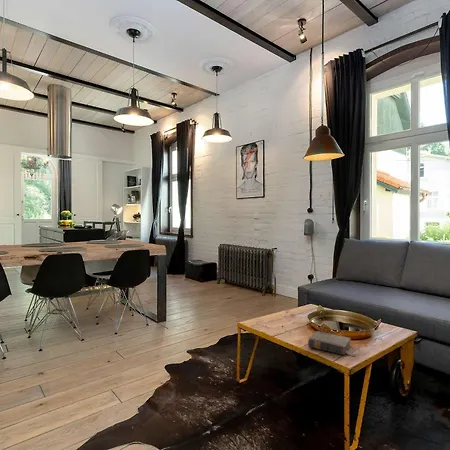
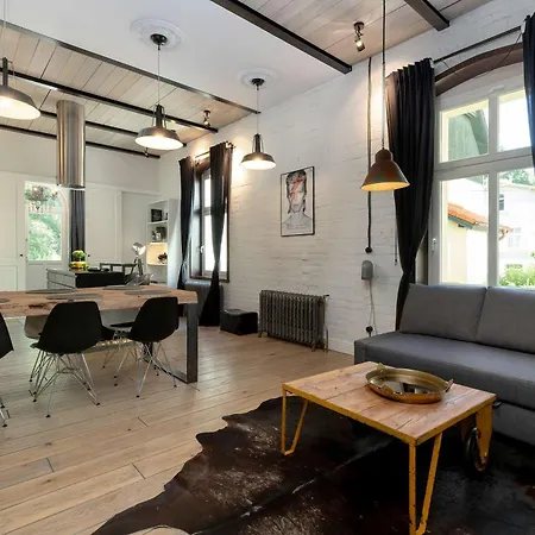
- book (334, 343)
